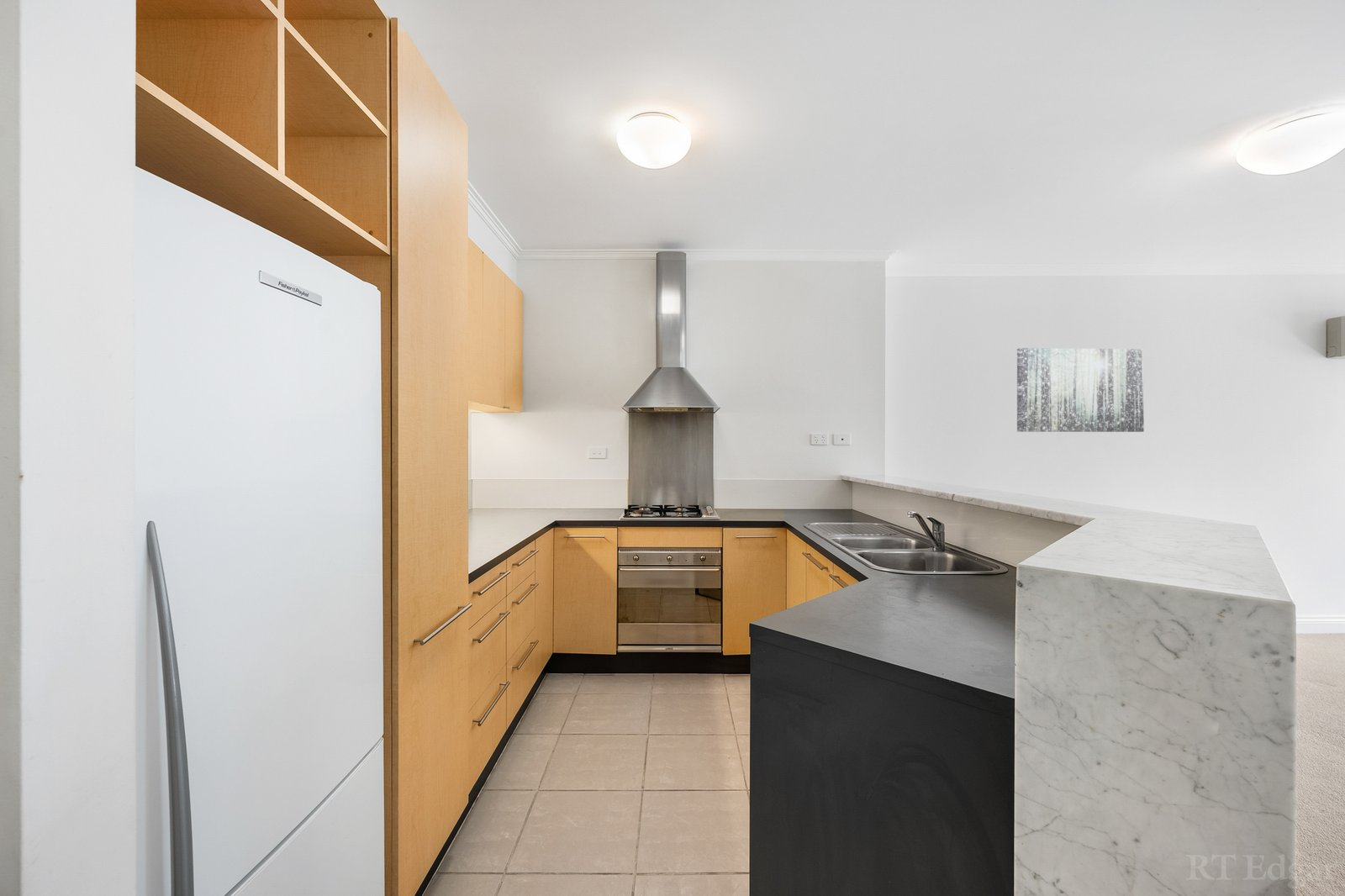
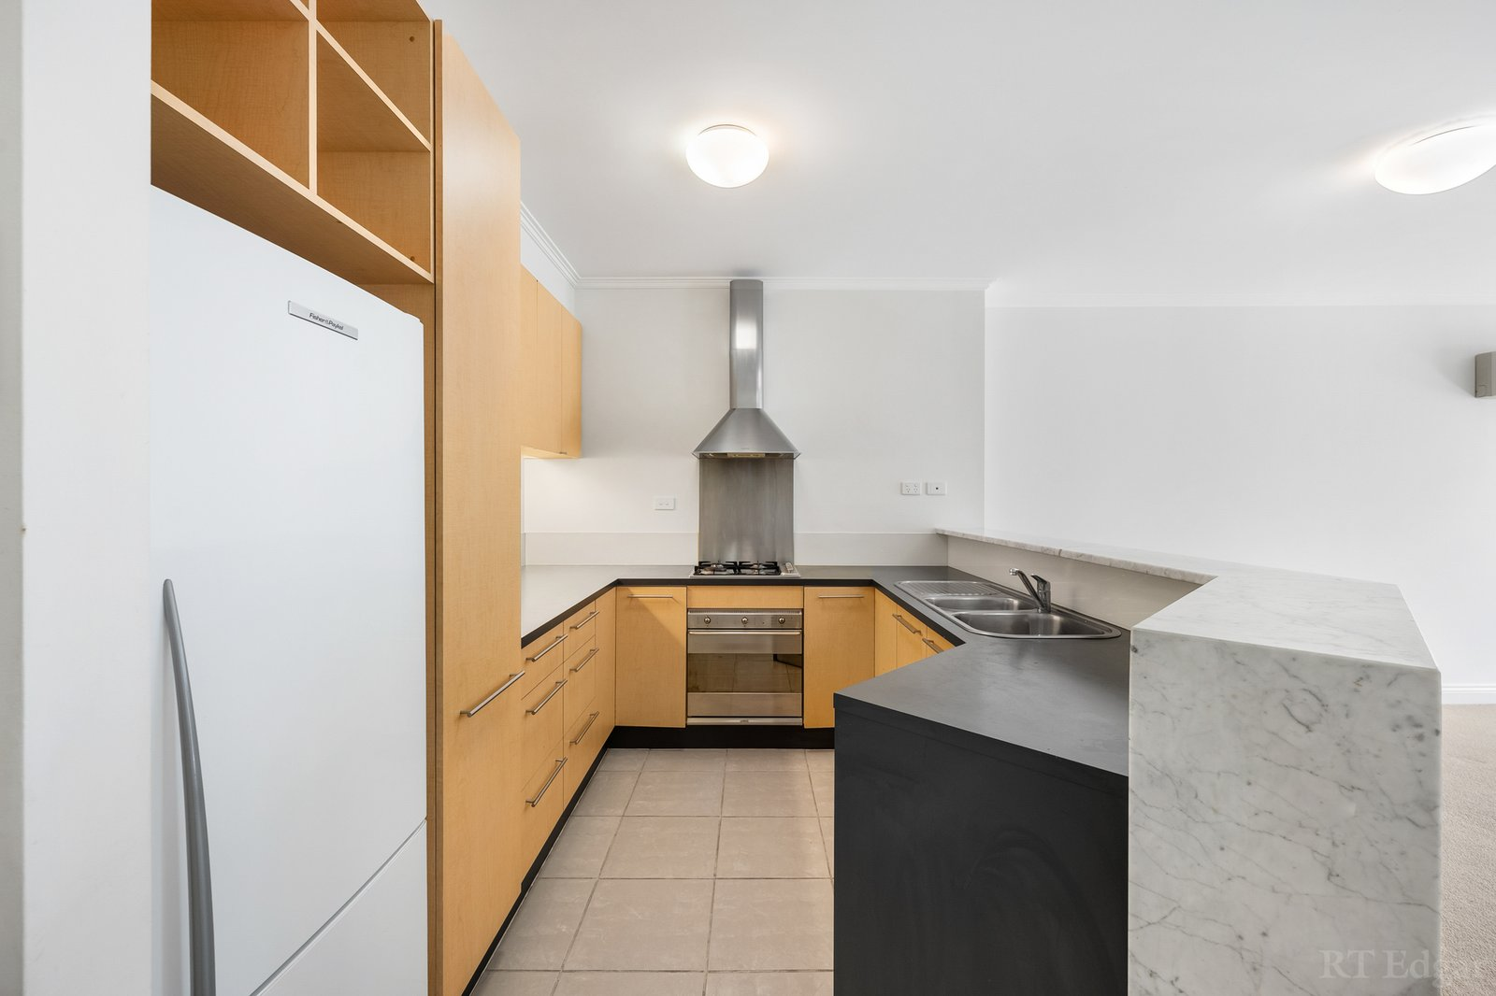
- wall art (1080, 390)
